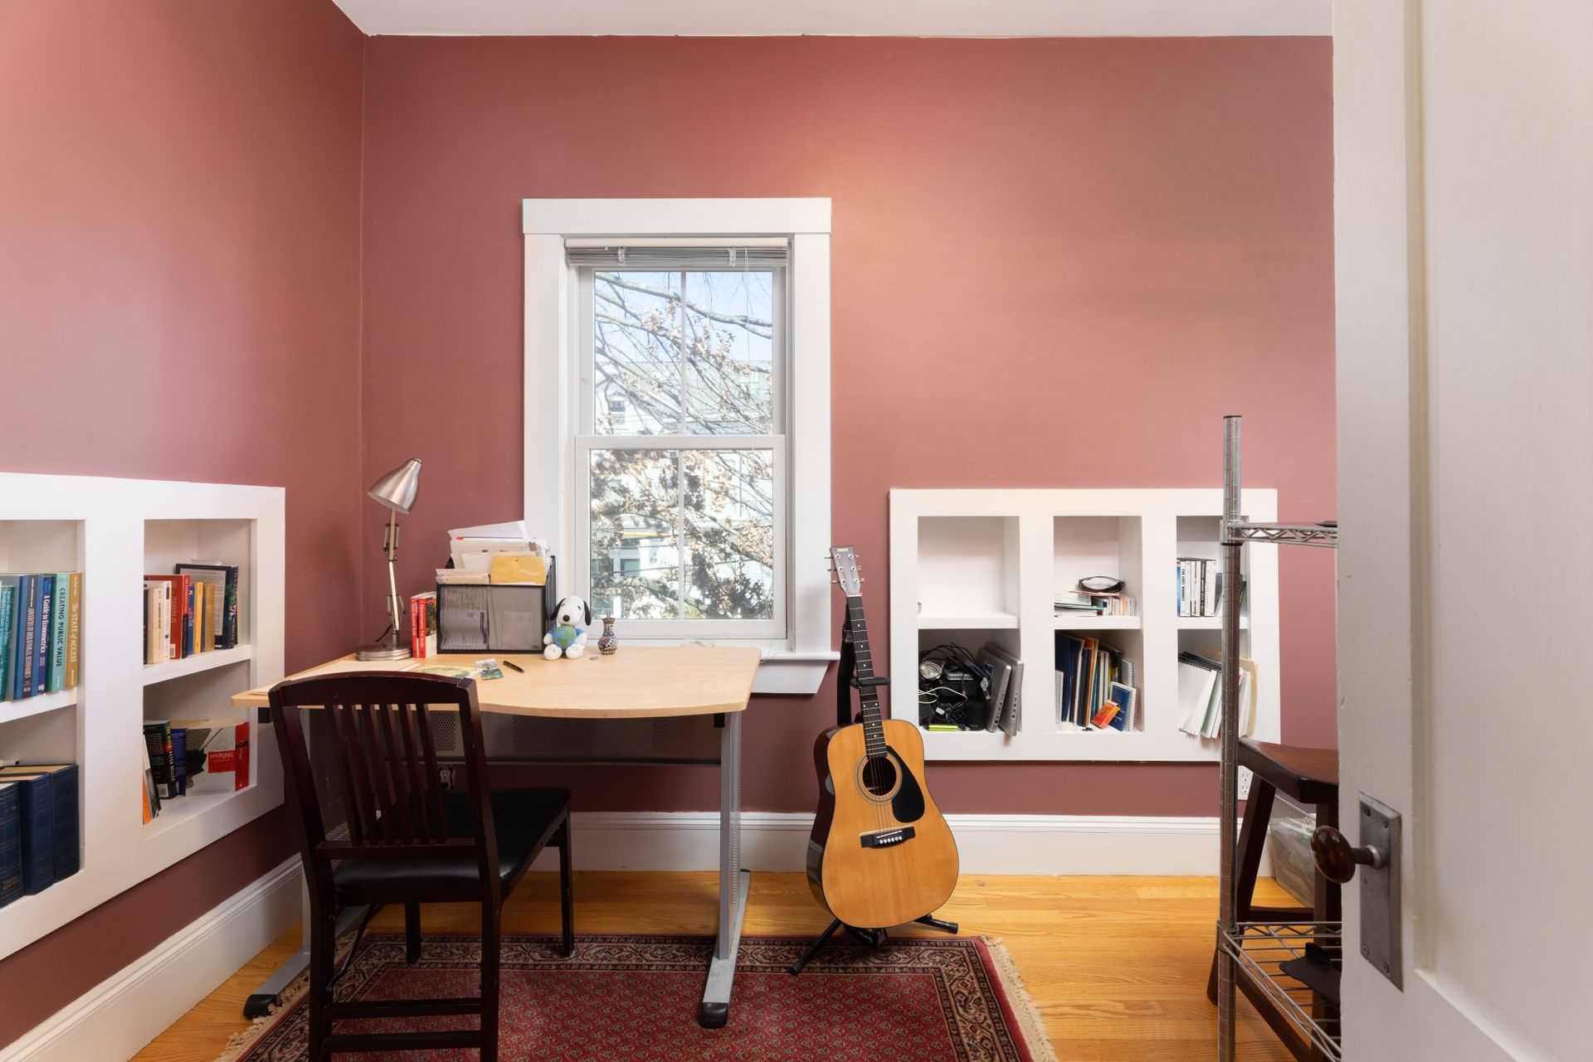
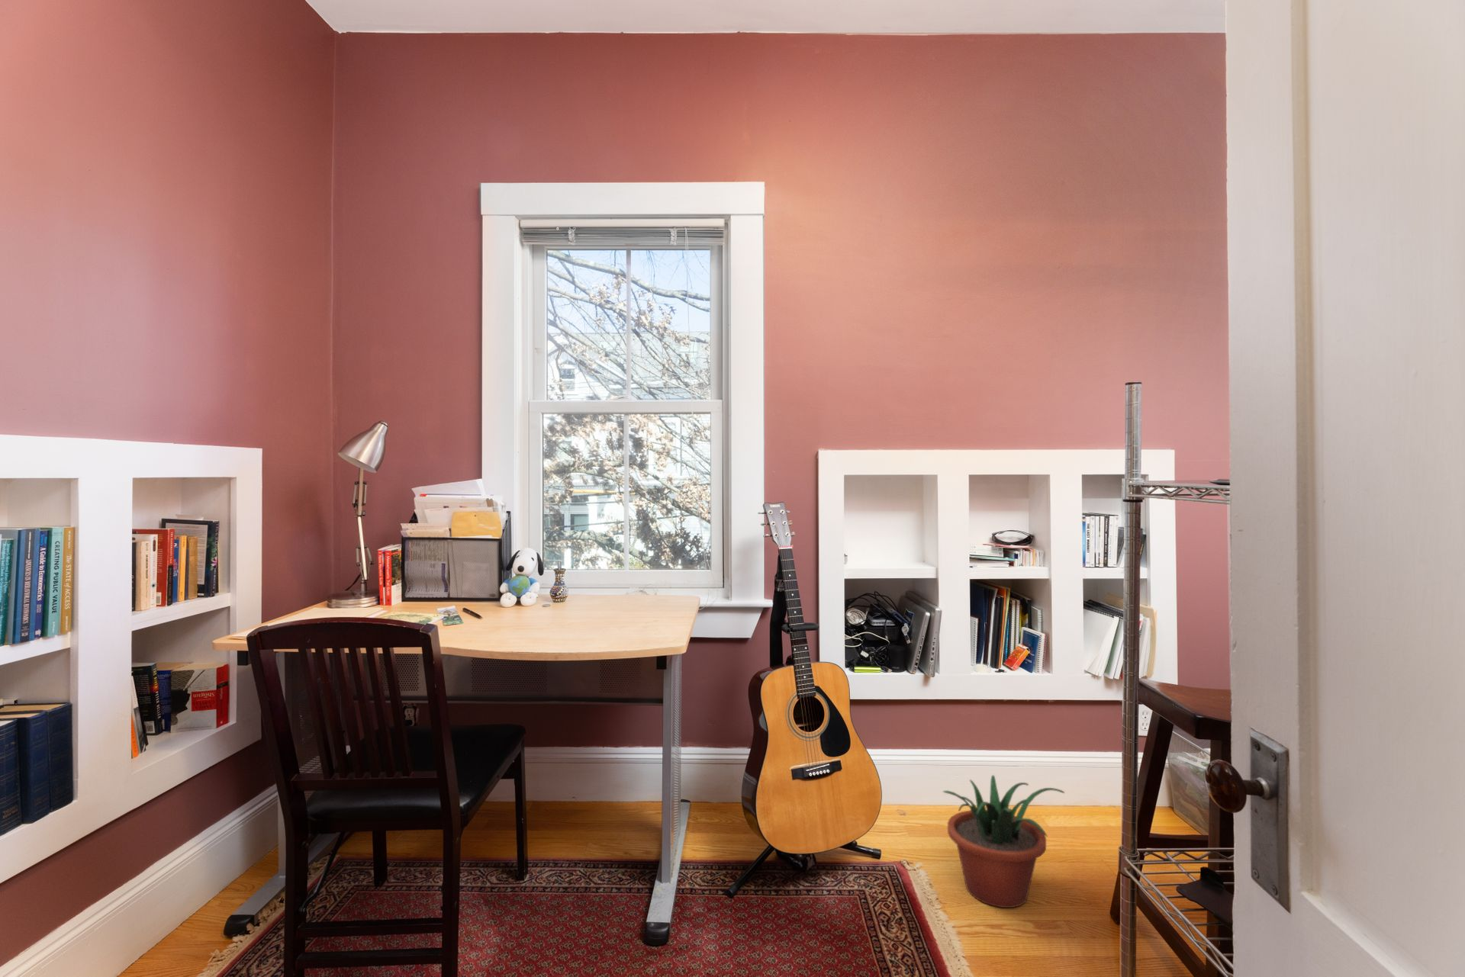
+ potted plant (1005, 842)
